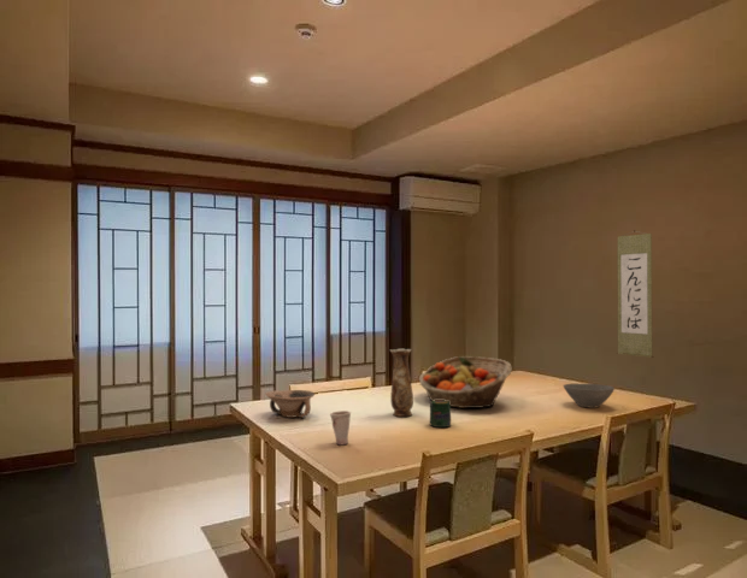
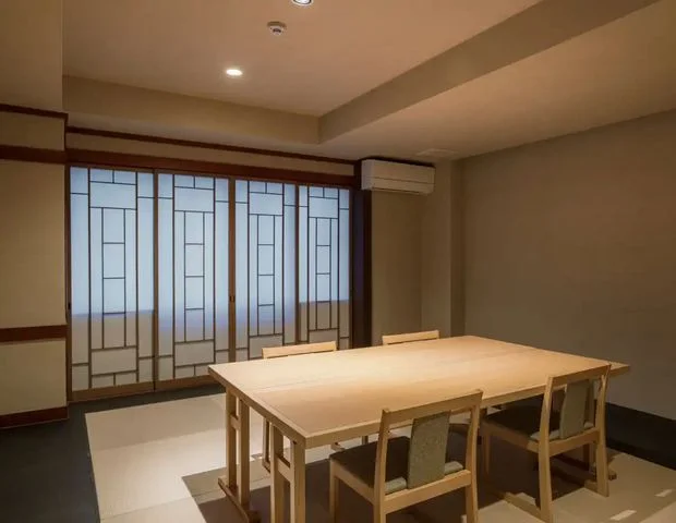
- cup (340, 426)
- fruit basket (464, 381)
- vase (401, 382)
- jar (440, 413)
- wall scroll (634, 293)
- bowl (588, 395)
- bowl (289, 403)
